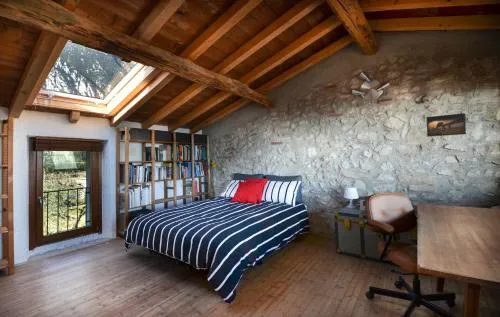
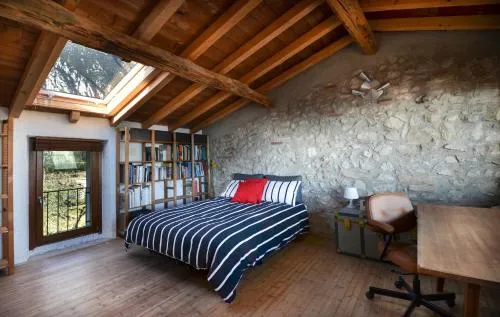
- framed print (445, 125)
